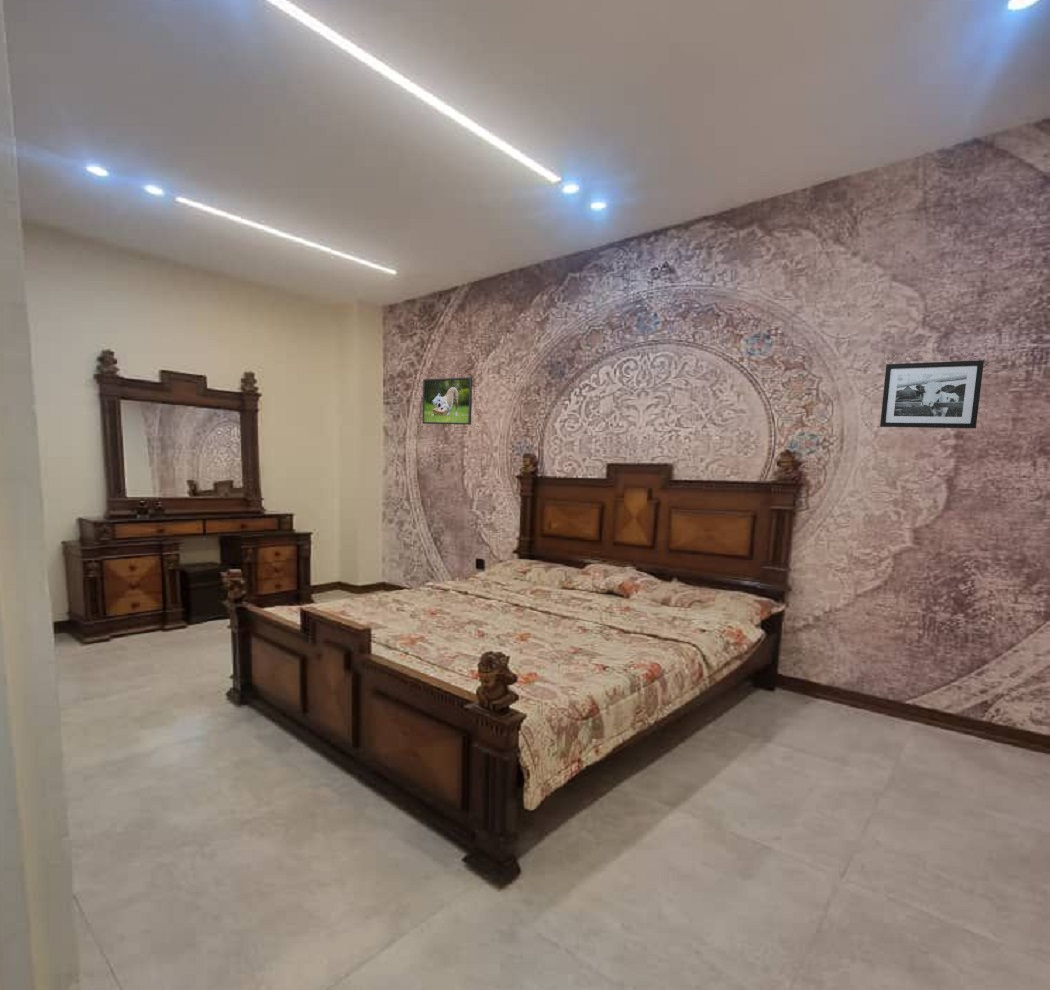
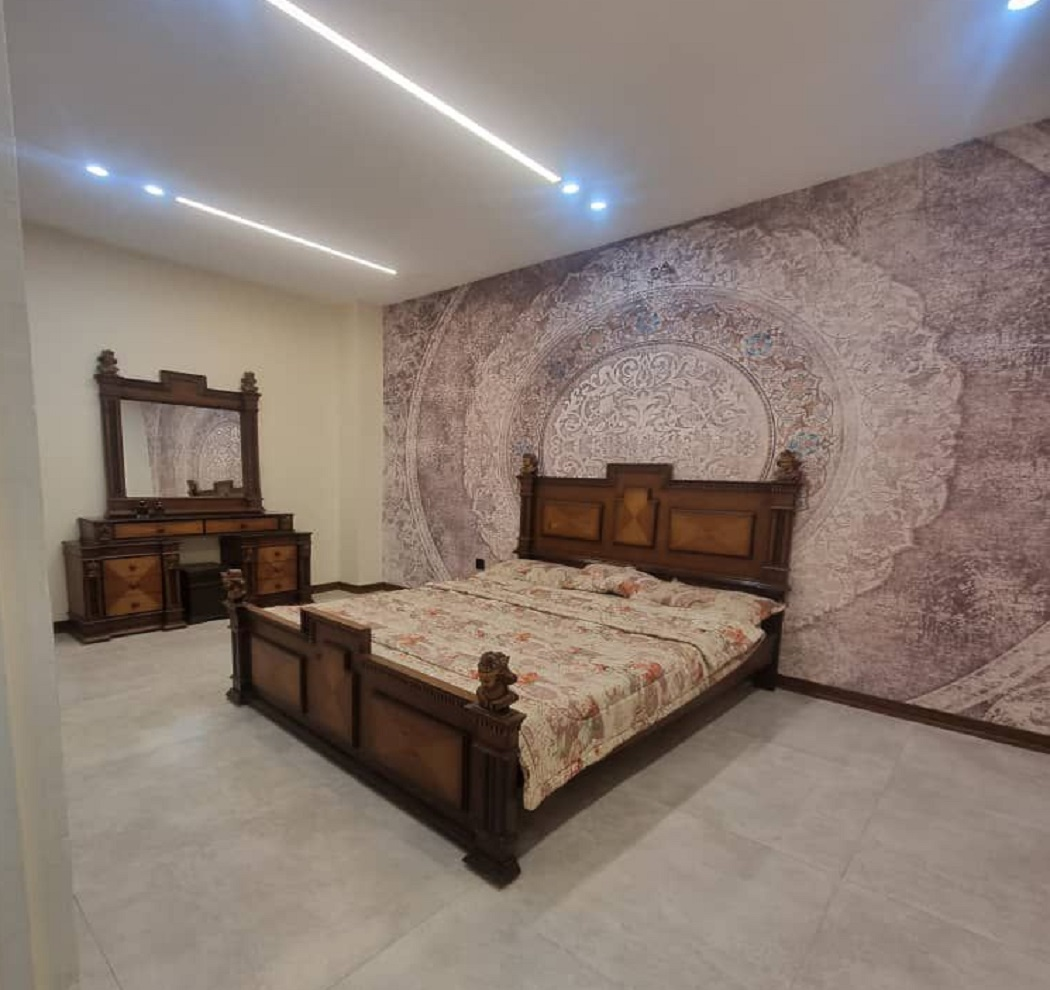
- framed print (446, 401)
- picture frame (929, 395)
